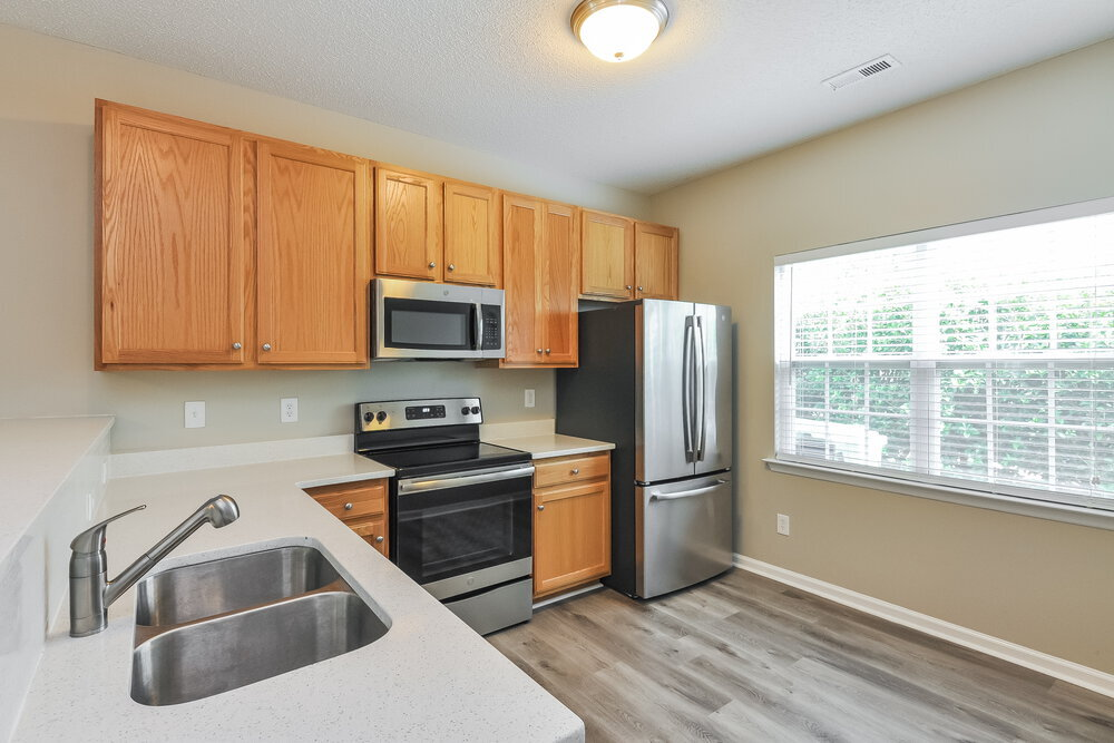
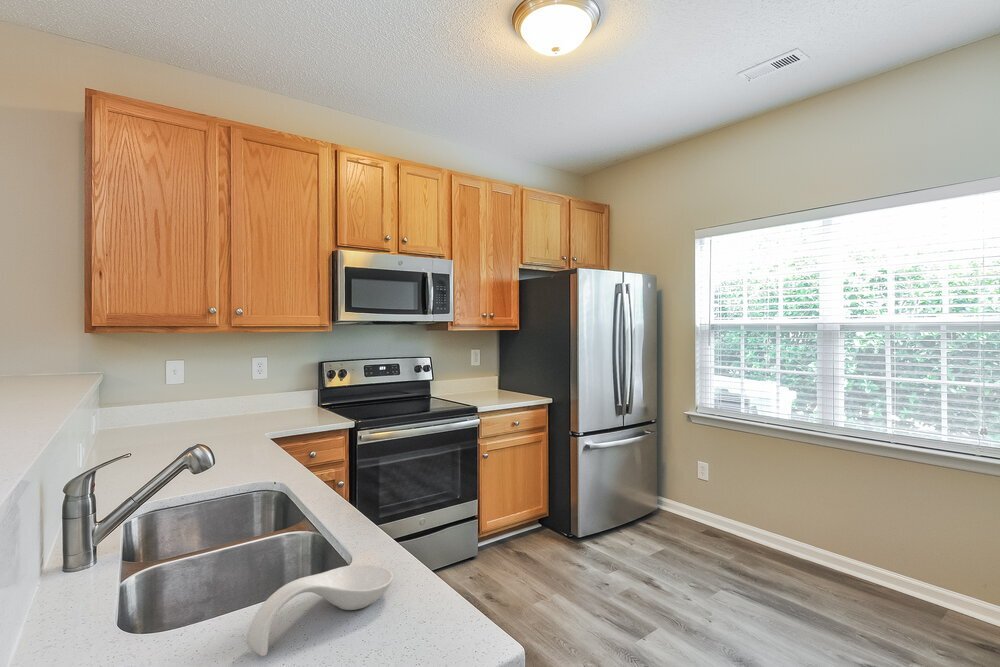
+ spoon rest (327, 593)
